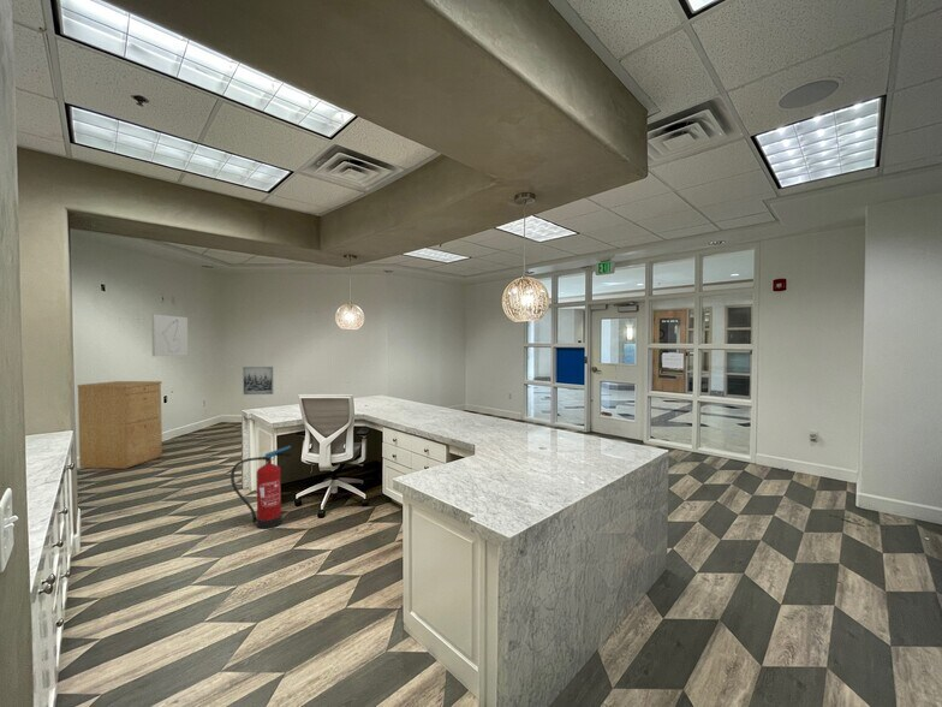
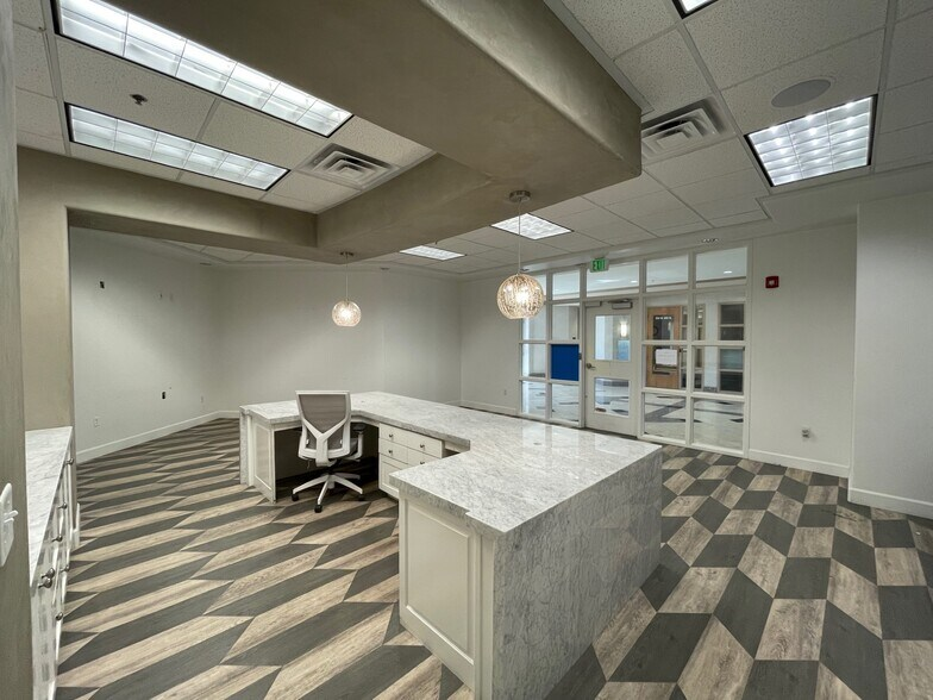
- wall art (257, 380)
- wall art (171, 335)
- fire extinguisher (262, 486)
- filing cabinet (121, 422)
